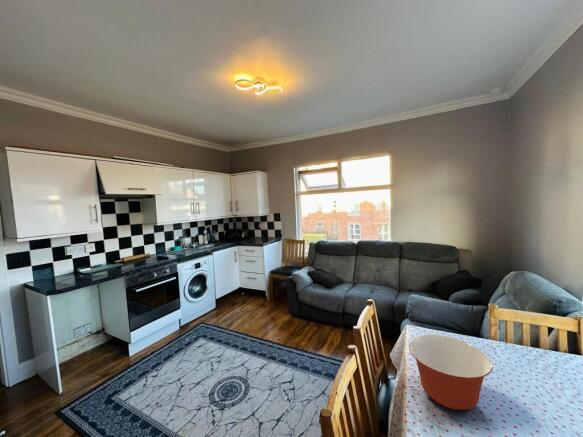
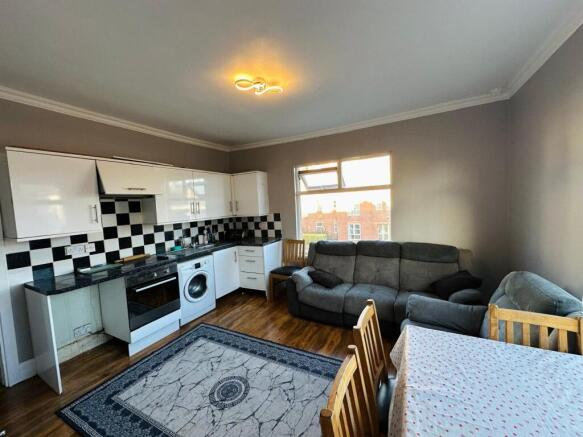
- mixing bowl (448, 374)
